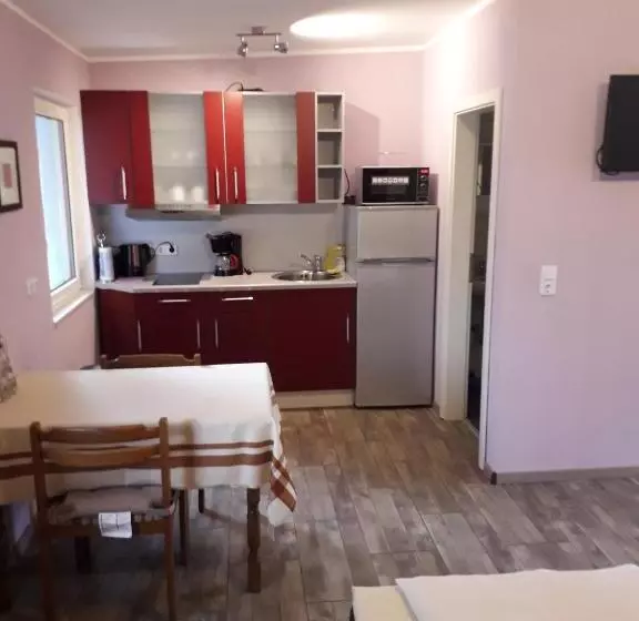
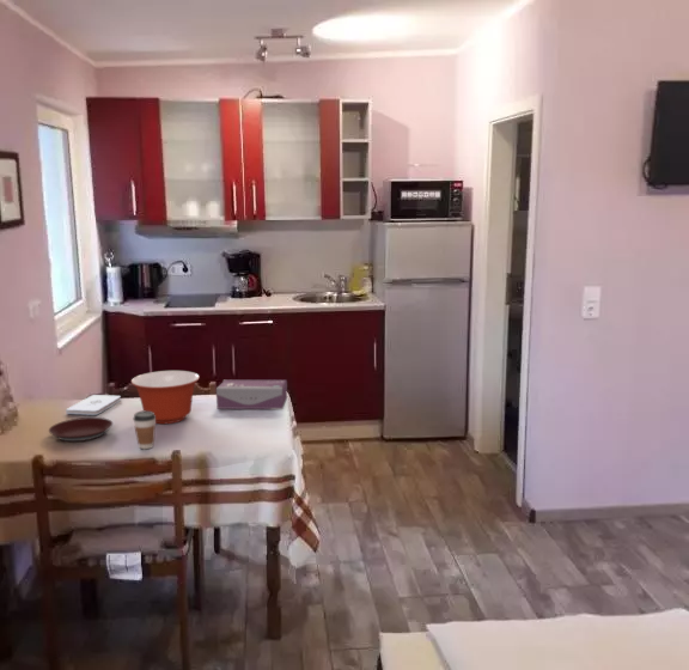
+ tissue box (252, 392)
+ coffee cup (145, 430)
+ mixing bowl (166, 398)
+ notepad (94, 404)
+ plate (81, 430)
